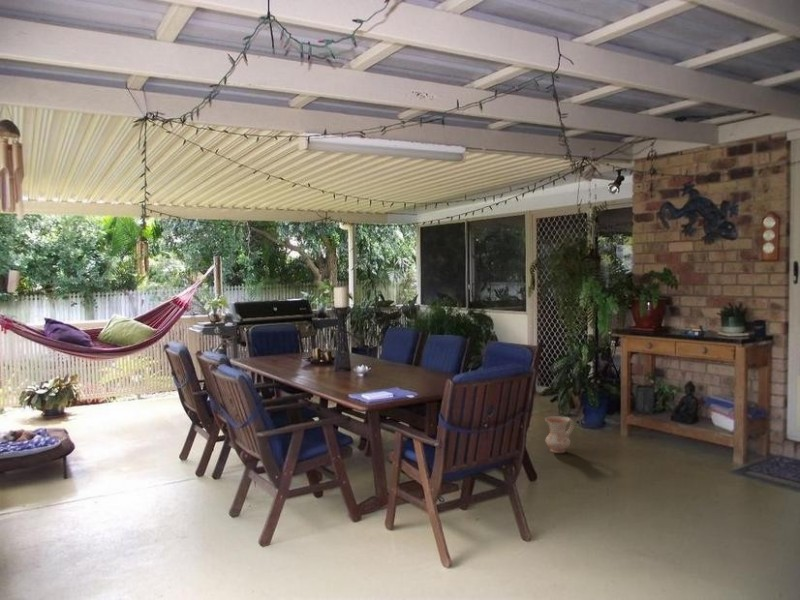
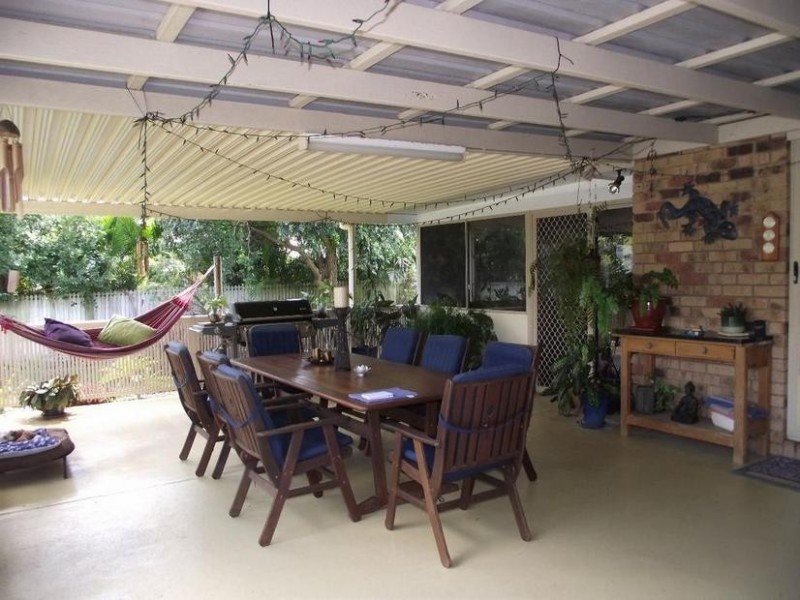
- ceramic jug (560, 434)
